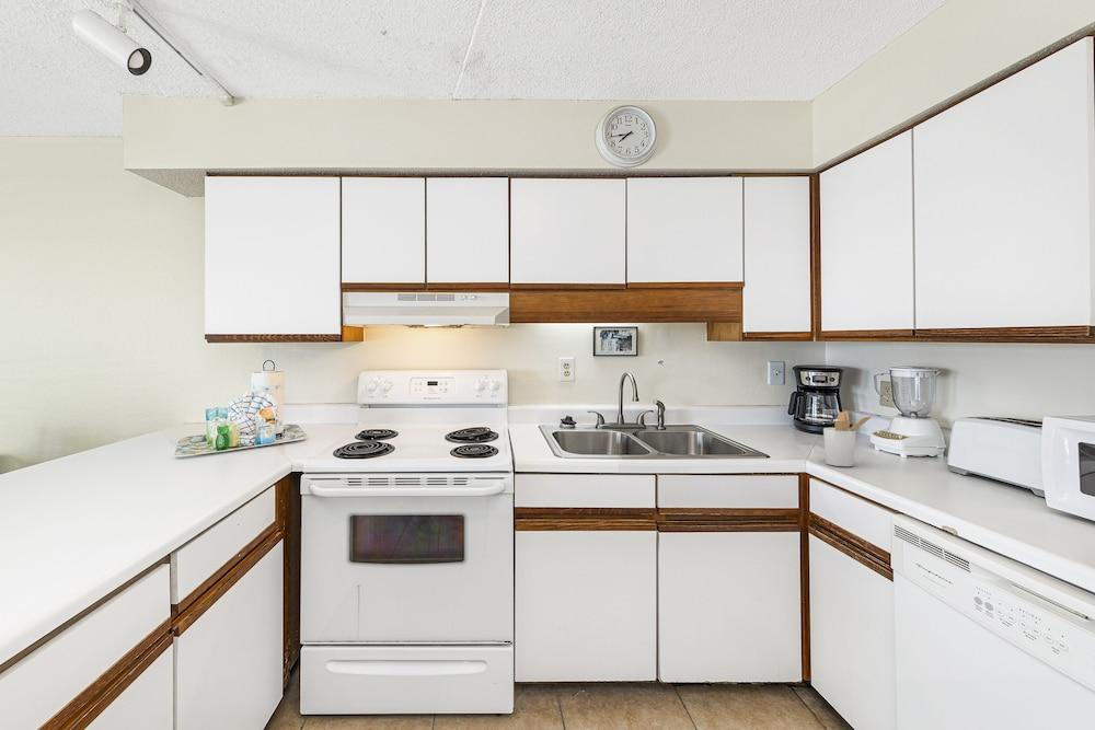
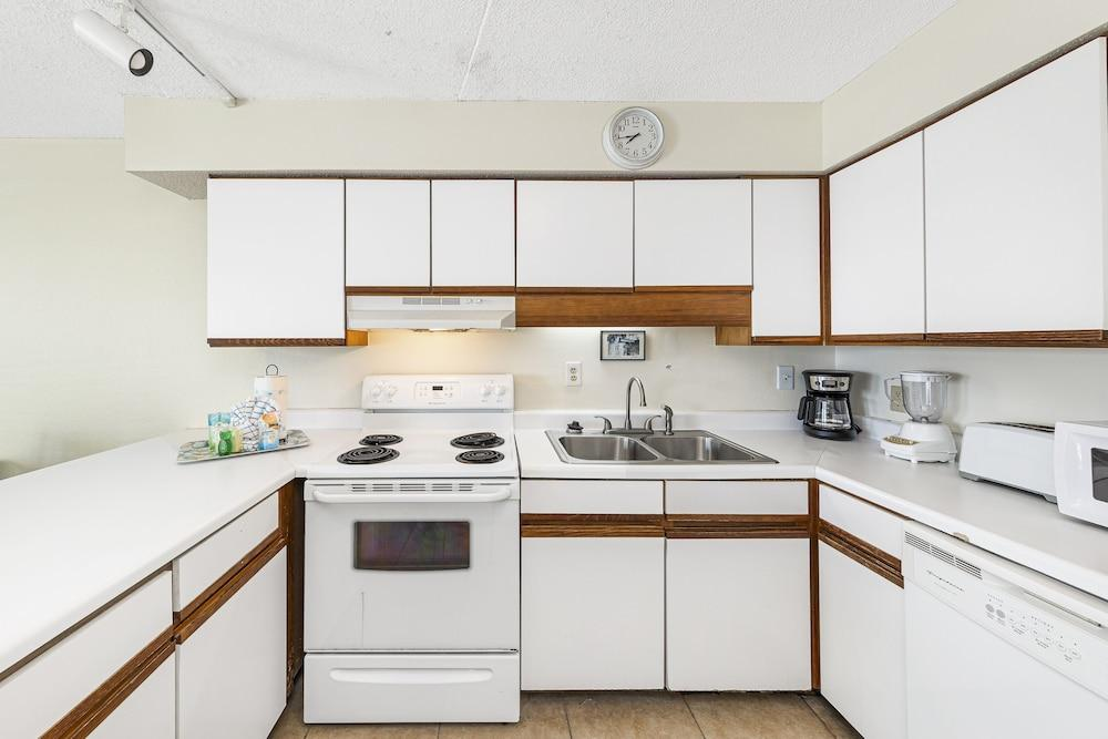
- utensil holder (848, 439)
